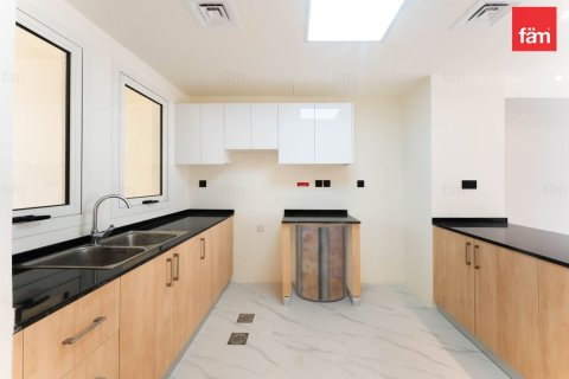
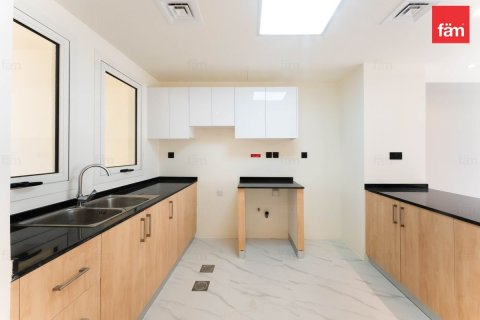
- trash can (320, 257)
